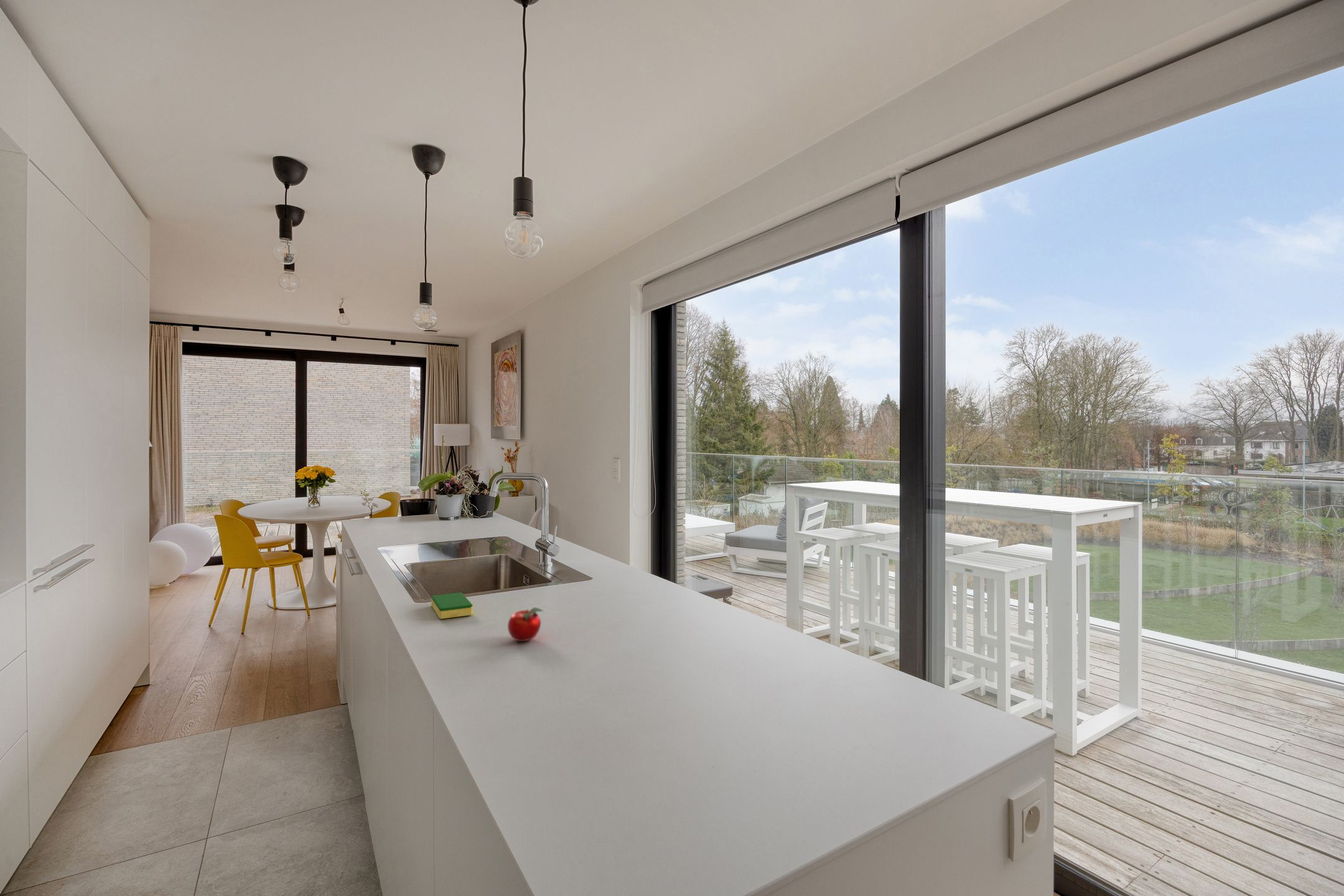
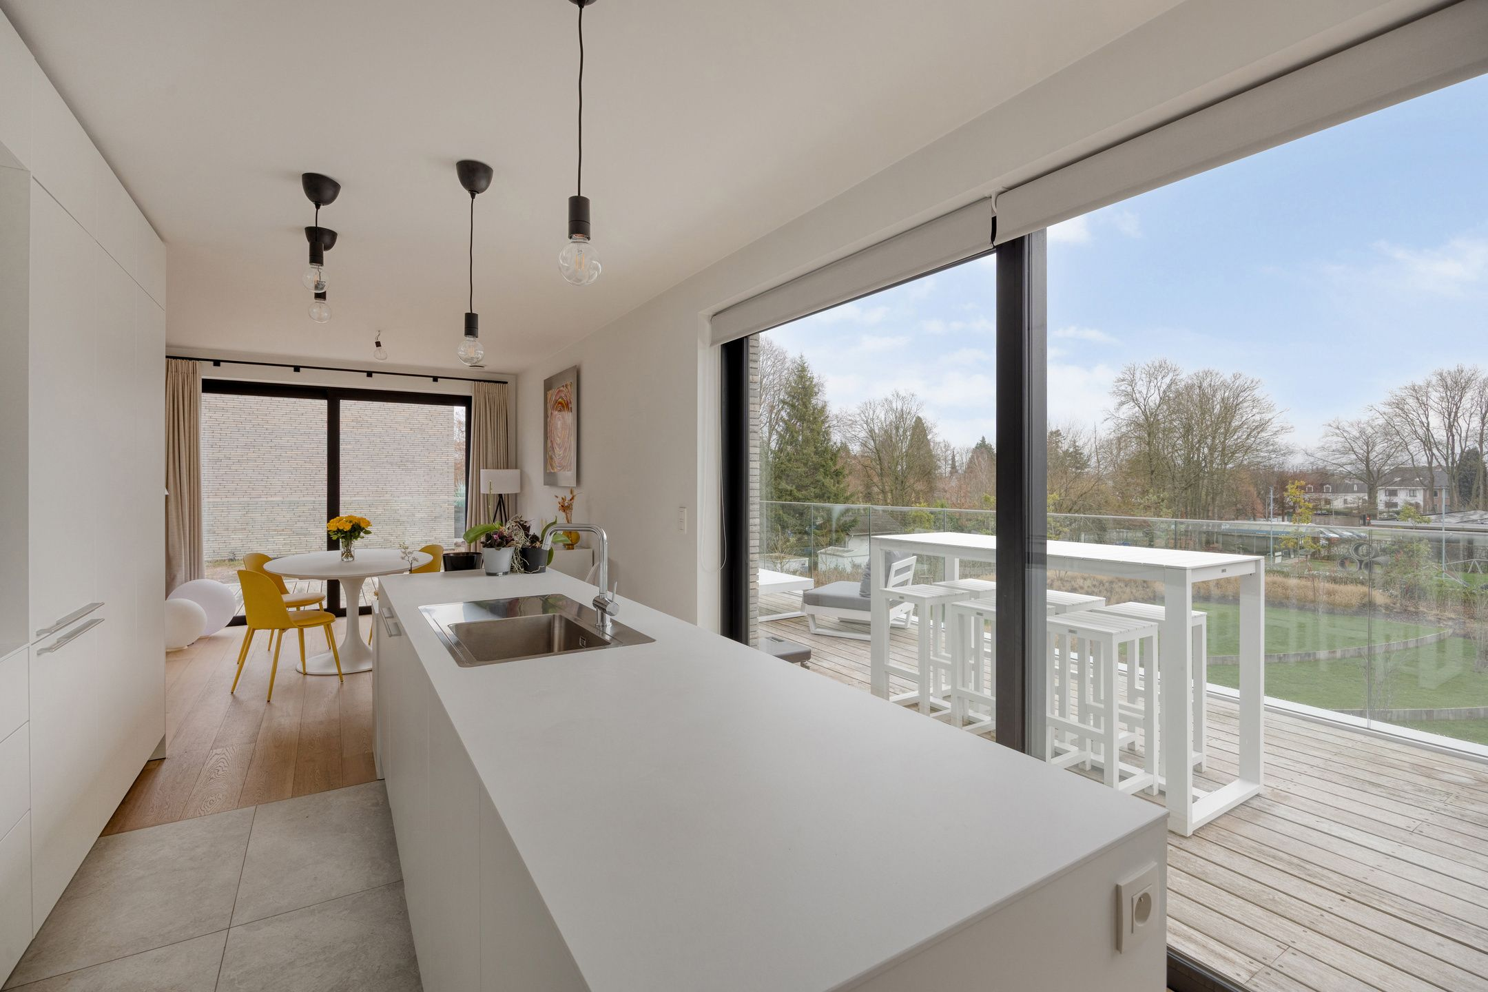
- apple (528, 623)
- dish sponge (451, 605)
